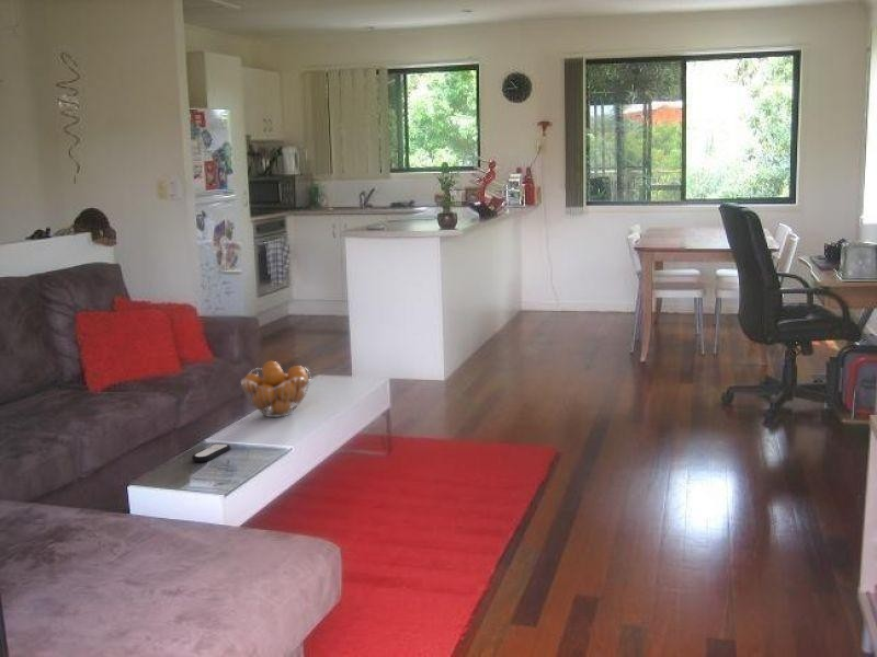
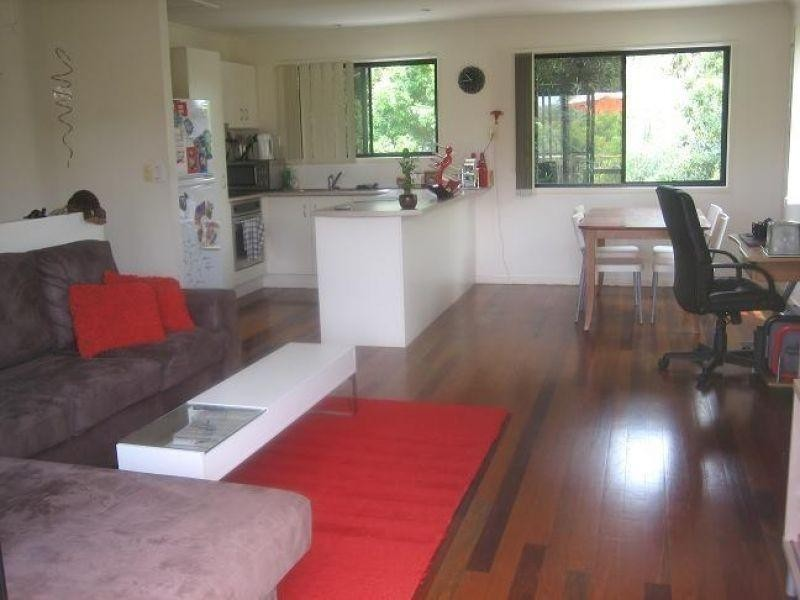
- remote control (210, 452)
- fruit basket (276, 388)
